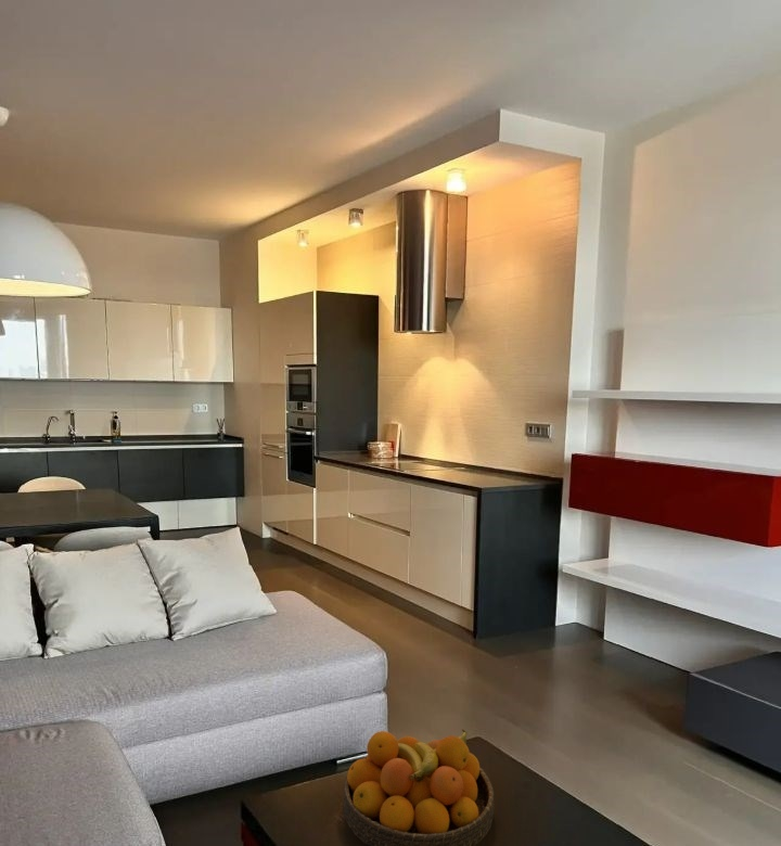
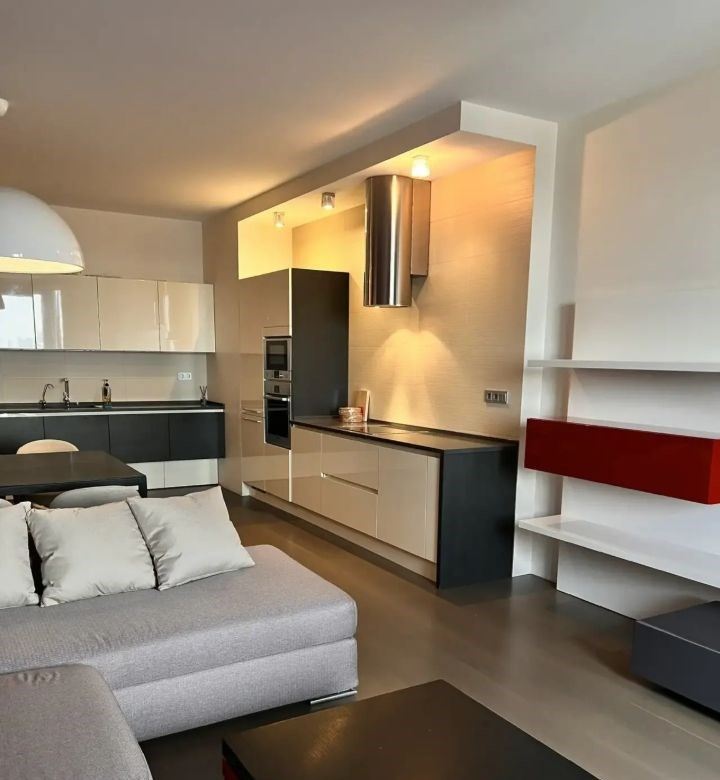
- fruit bowl (419, 776)
